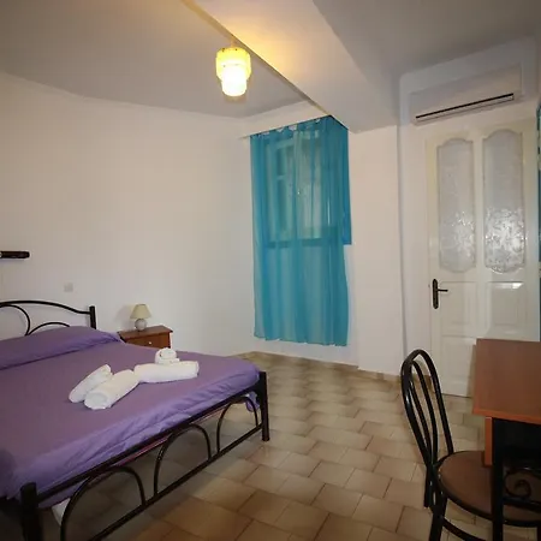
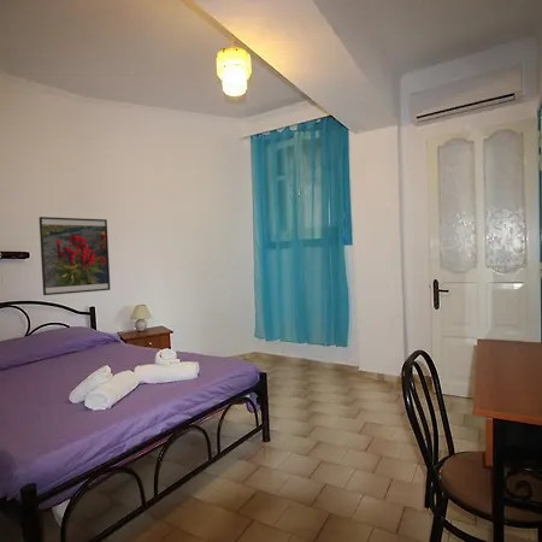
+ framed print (76, 255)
